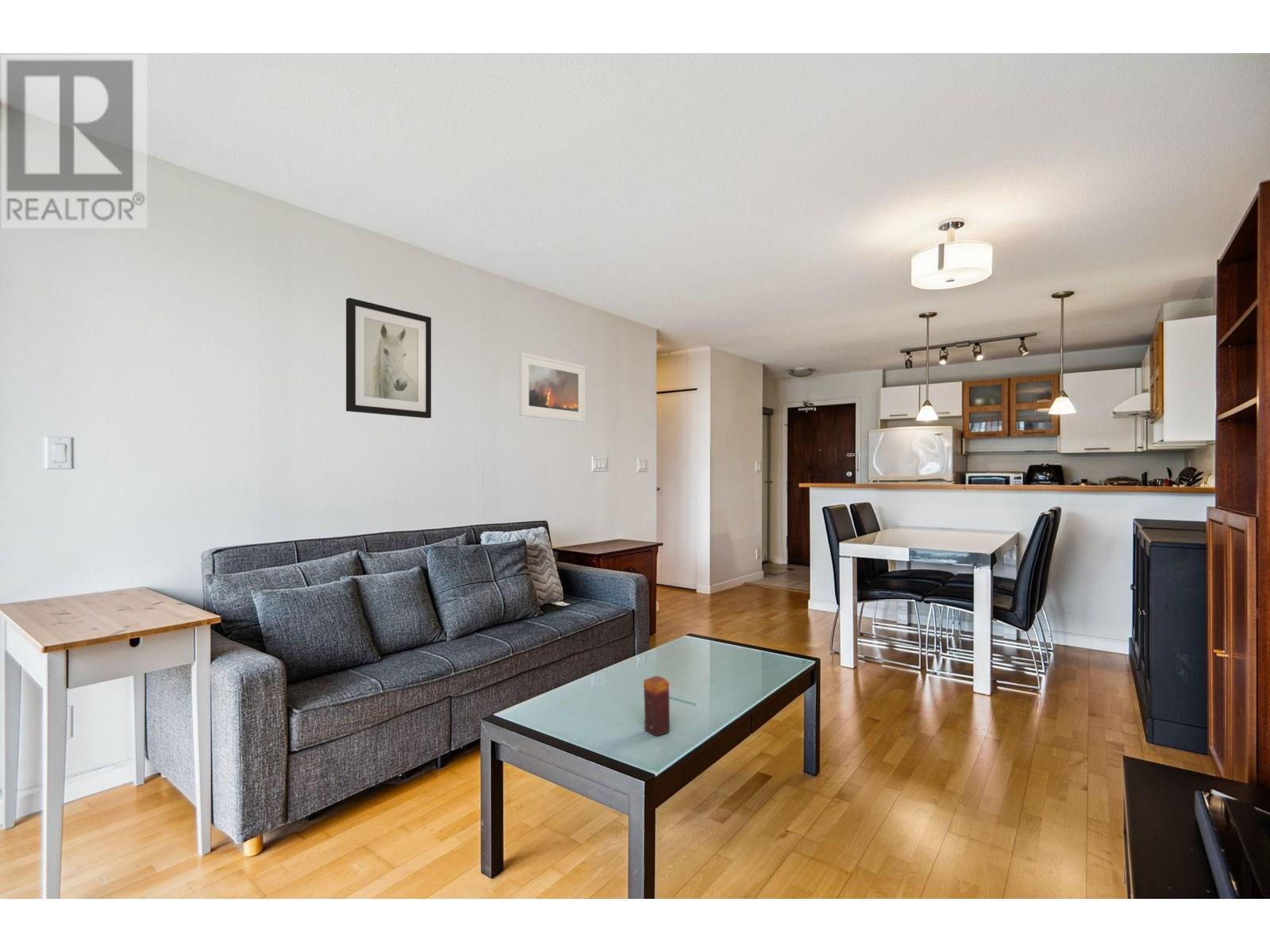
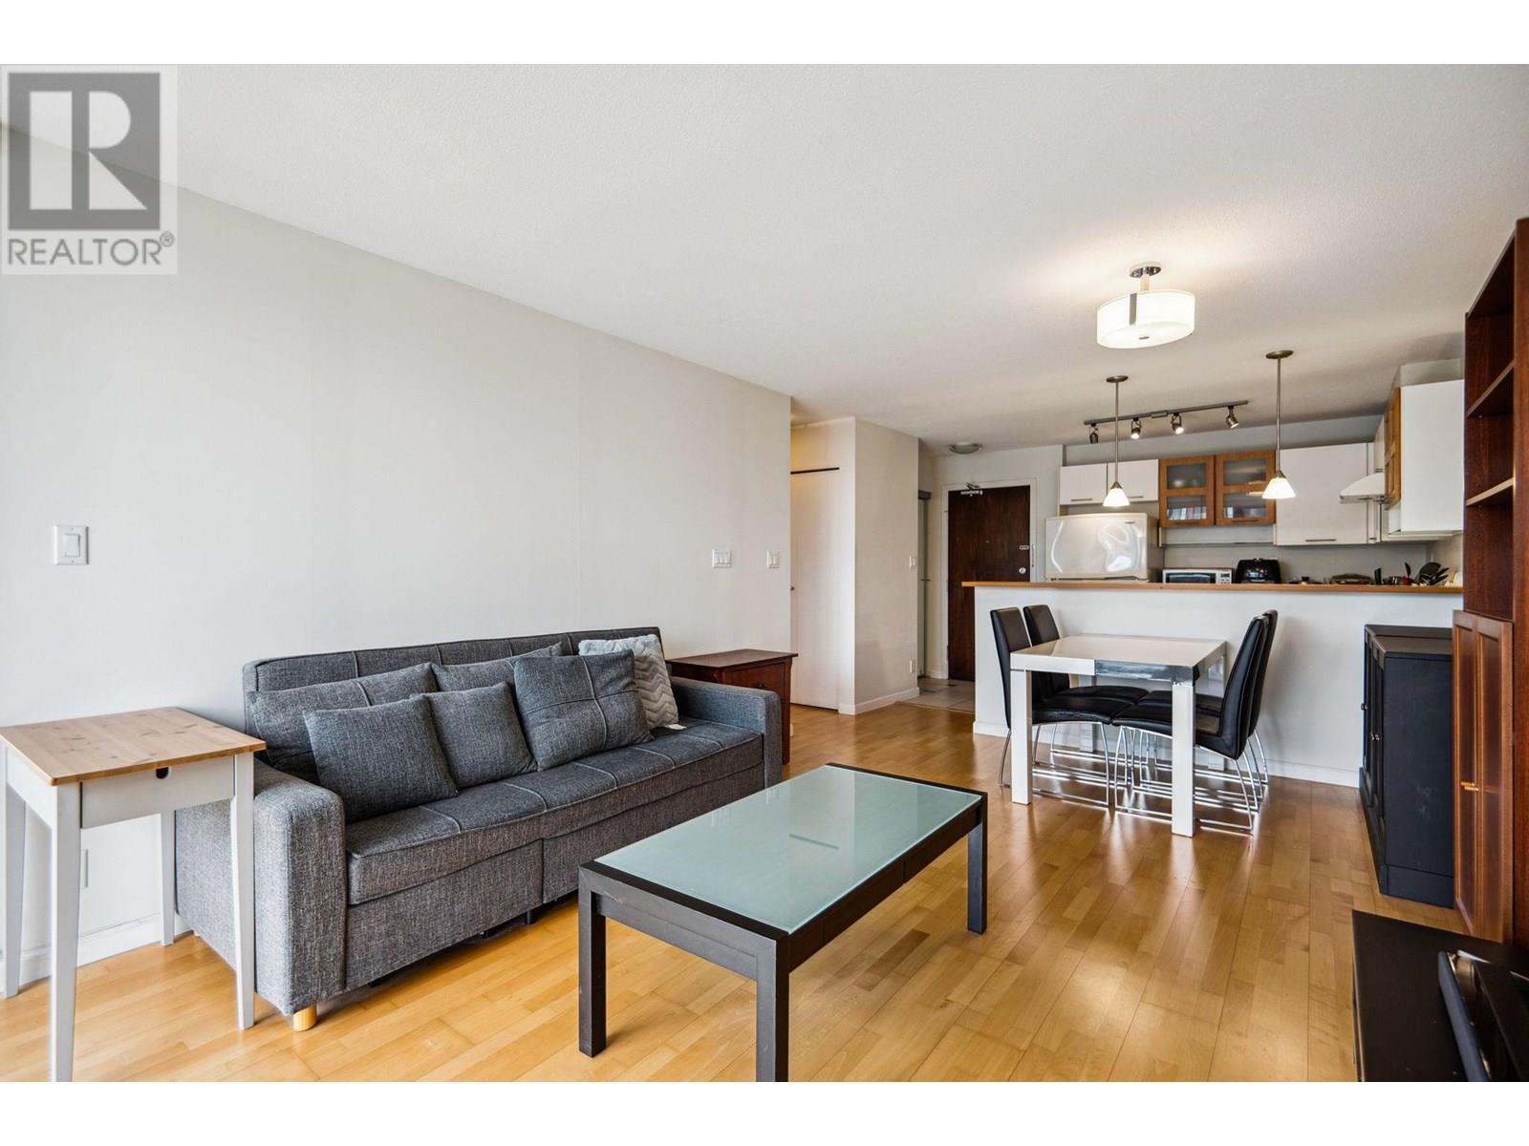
- candle (656, 704)
- wall art (391, 361)
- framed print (554, 389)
